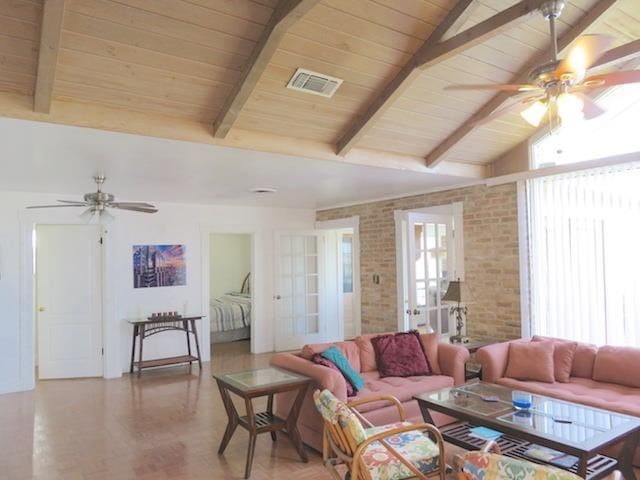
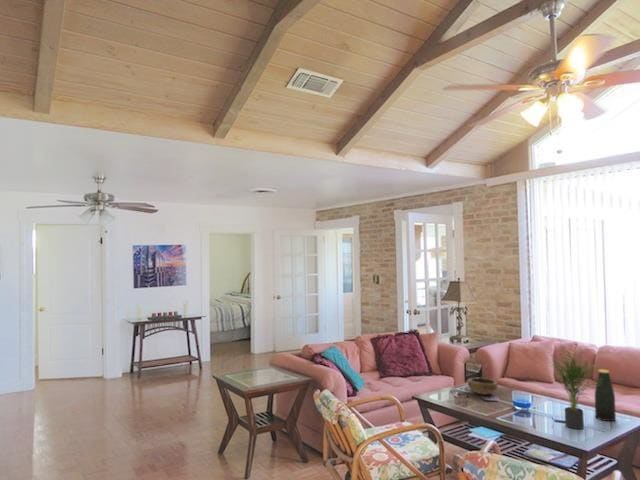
+ potted plant (577, 385)
+ bowl (483, 386)
+ bottle (604, 394)
